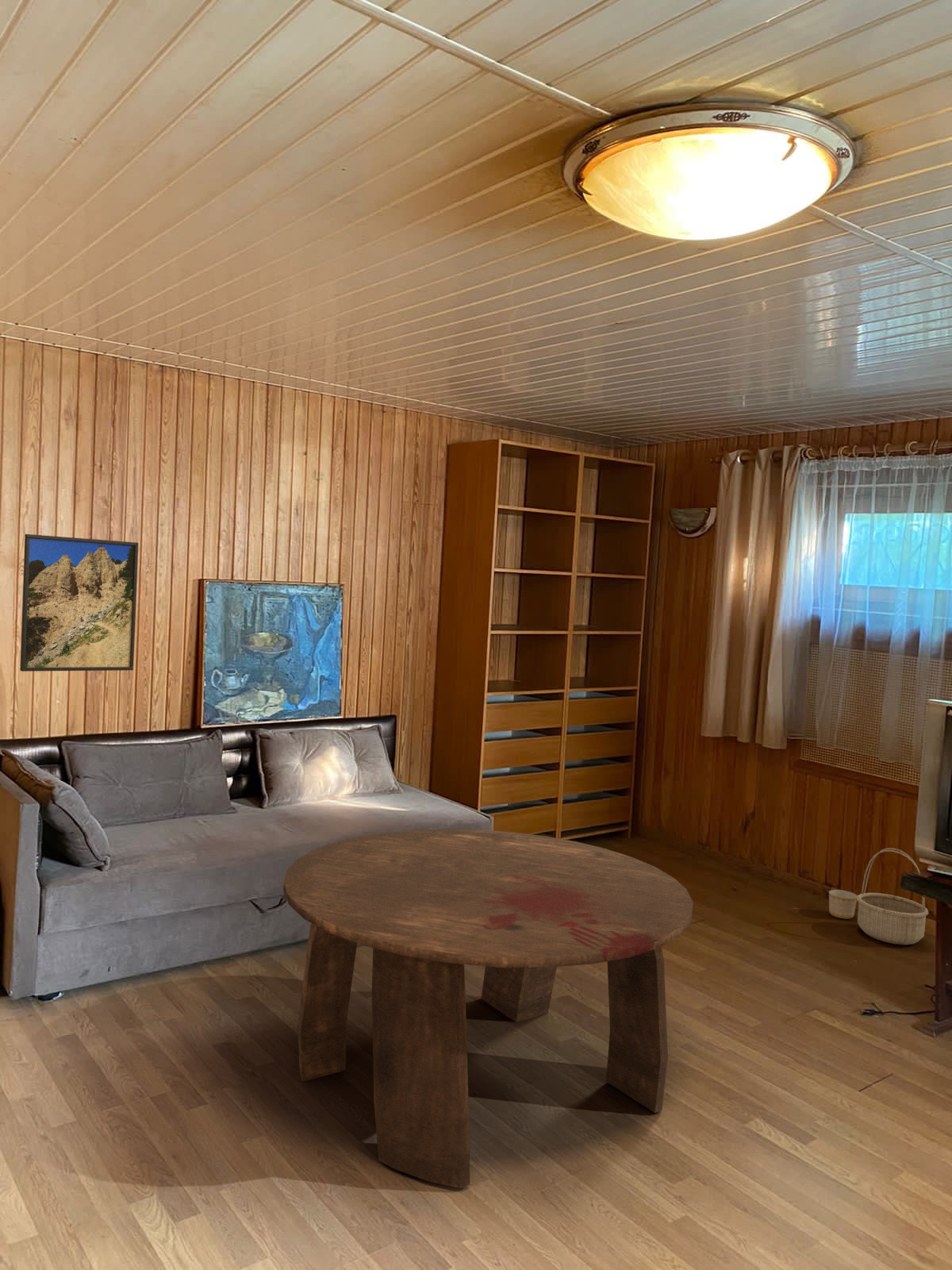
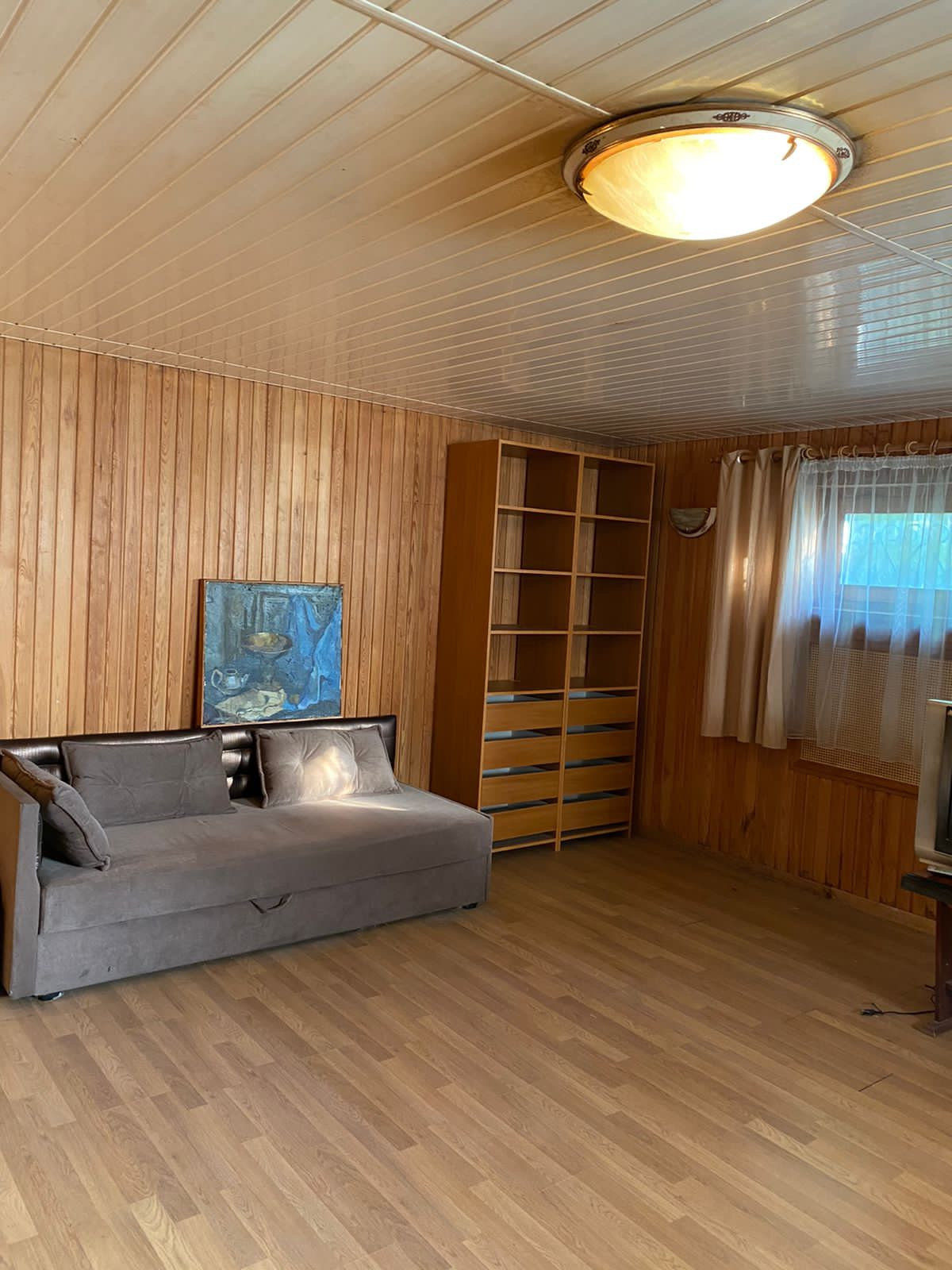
- coffee table (484, 976)
- basket (892, 895)
- planter (842, 904)
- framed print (81, 604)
